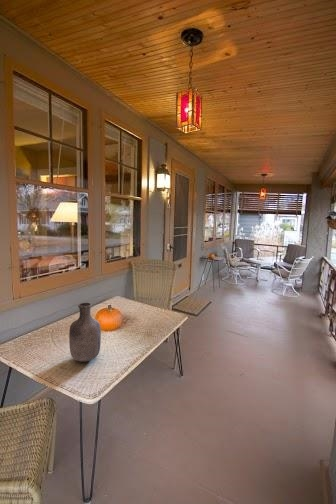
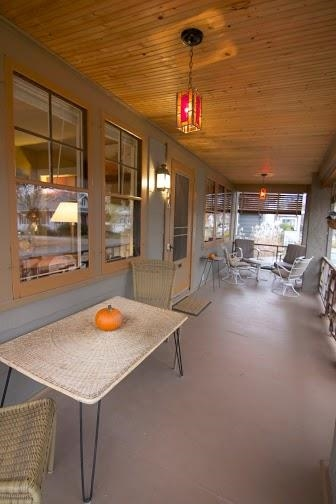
- vase (85, 331)
